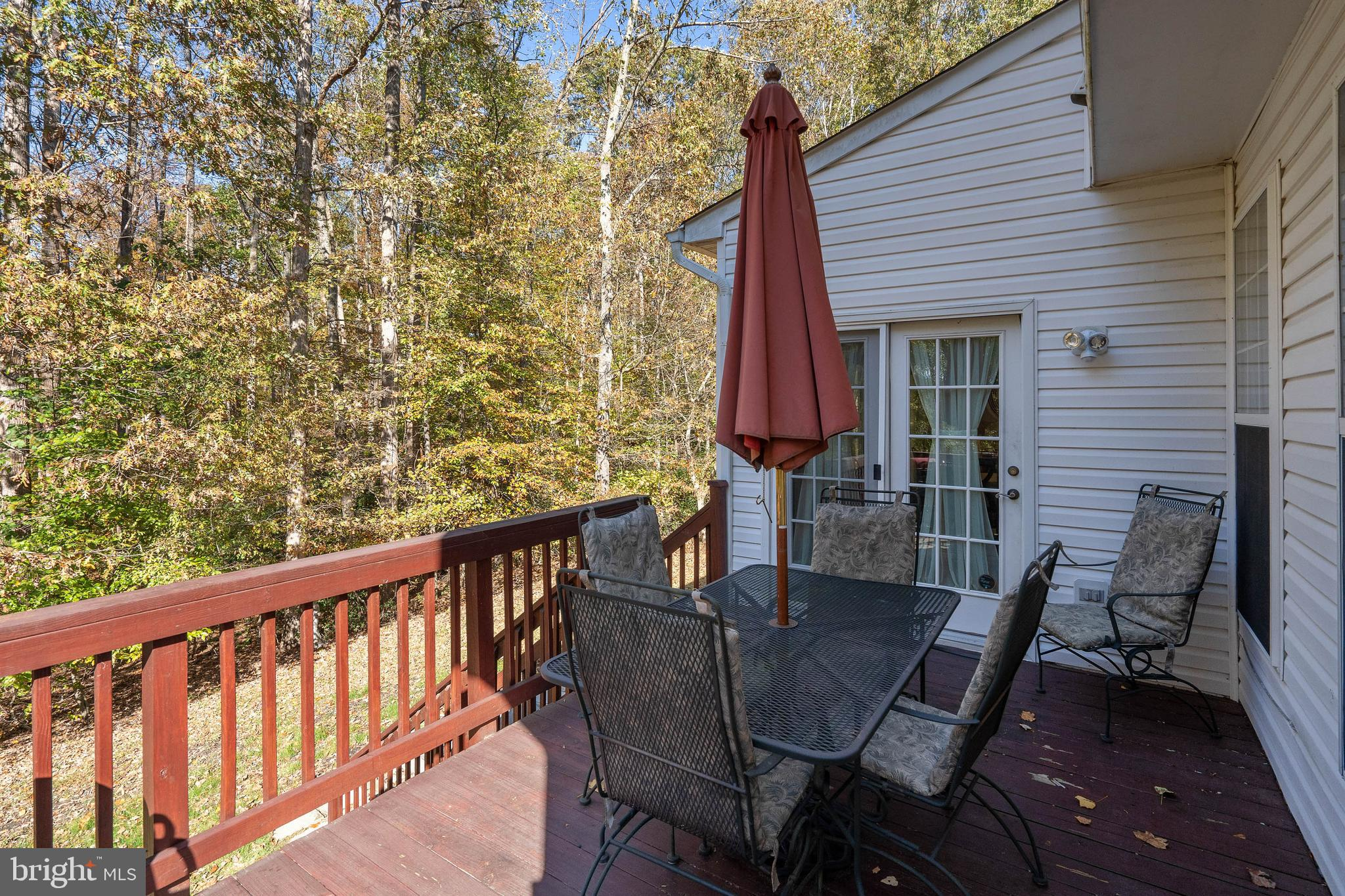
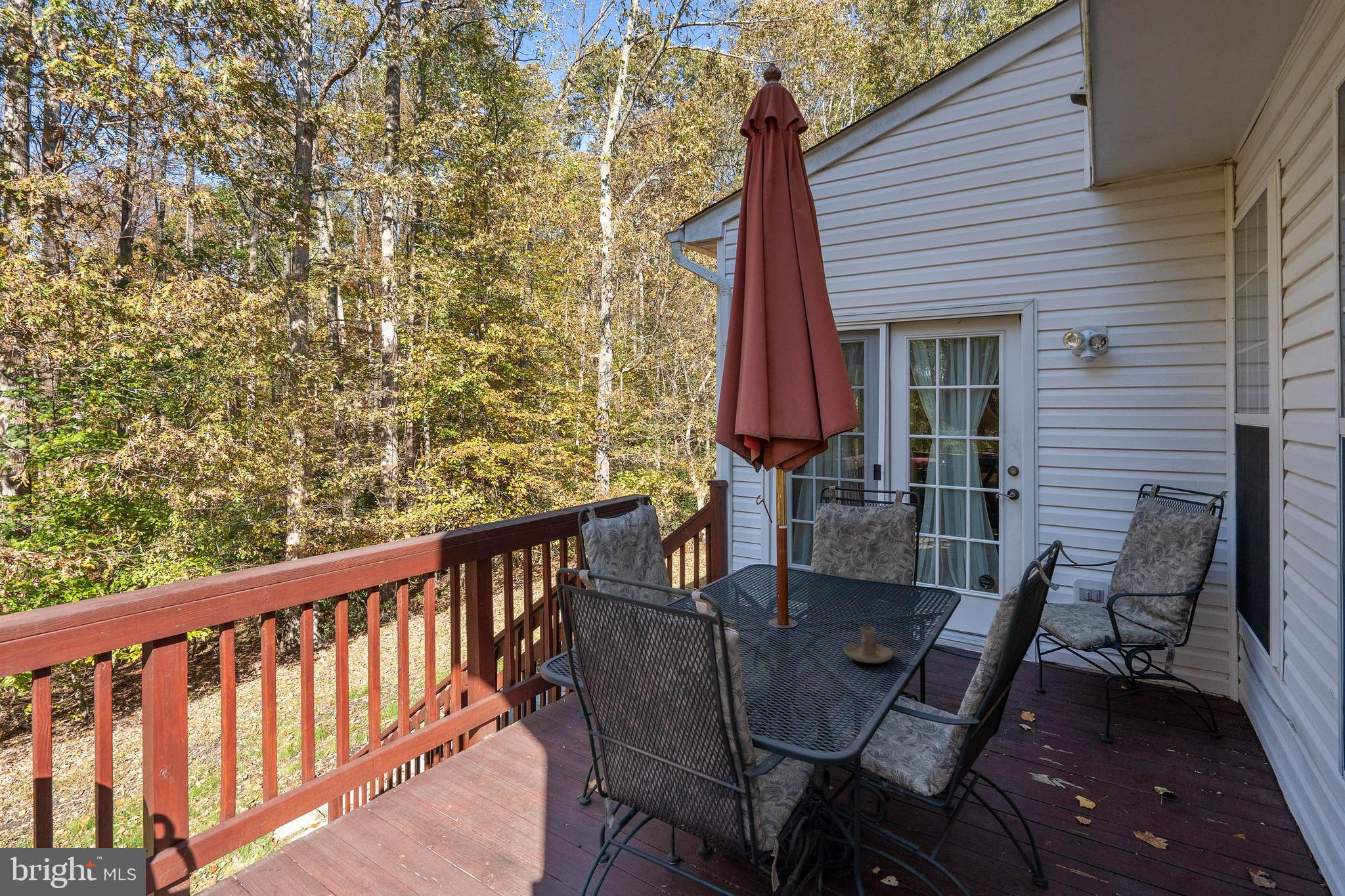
+ candle holder (873, 644)
